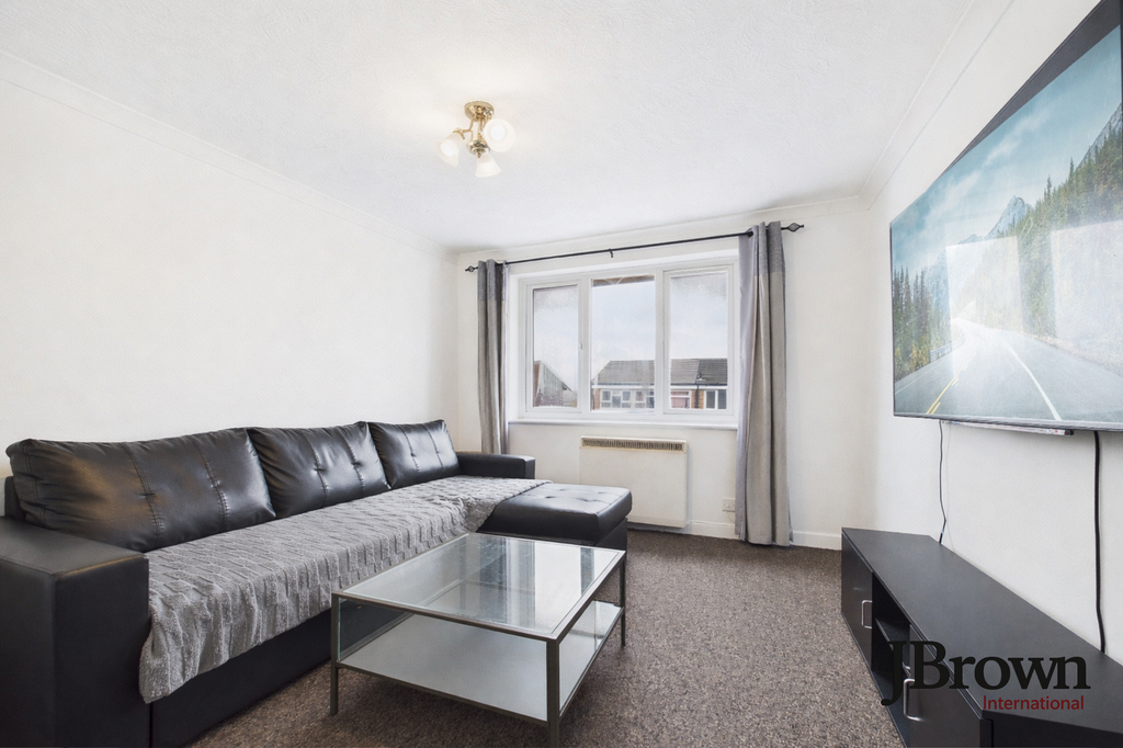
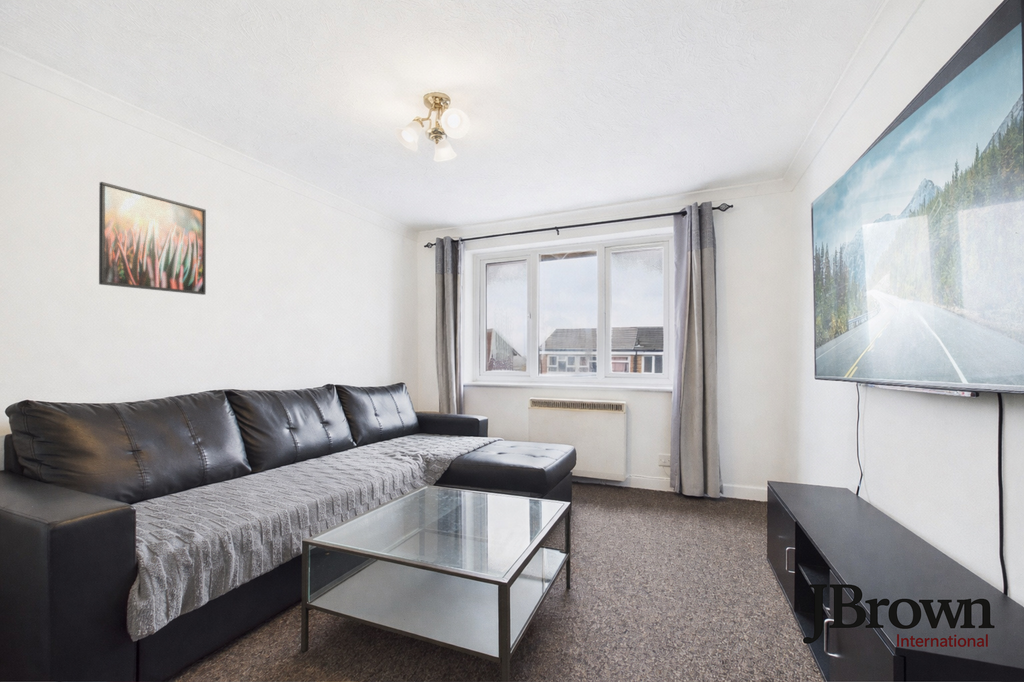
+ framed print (157, 243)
